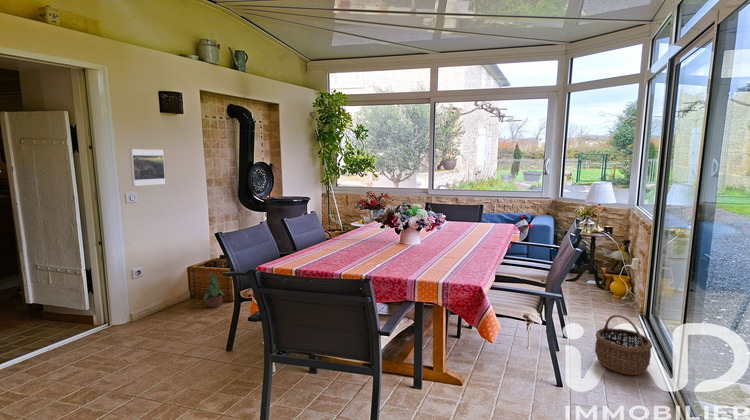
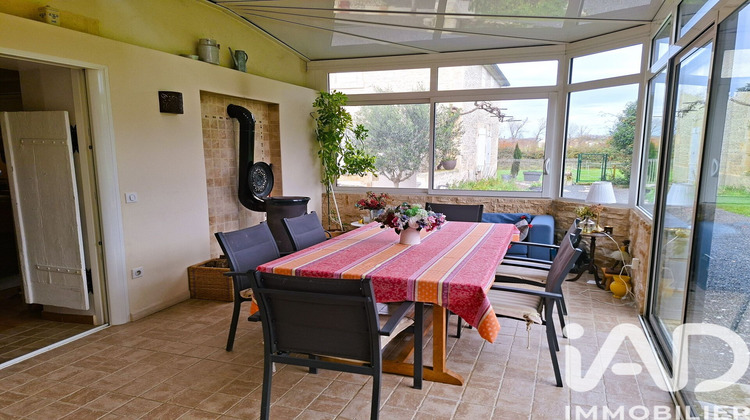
- potted plant (213, 288)
- wicker basket (623, 341)
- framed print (148, 167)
